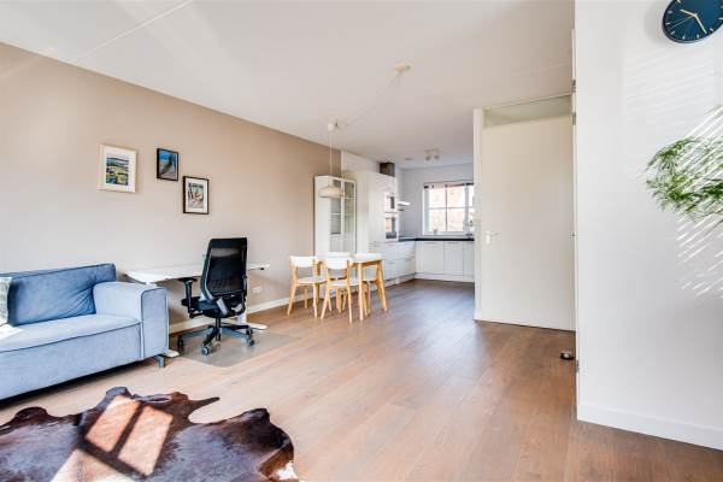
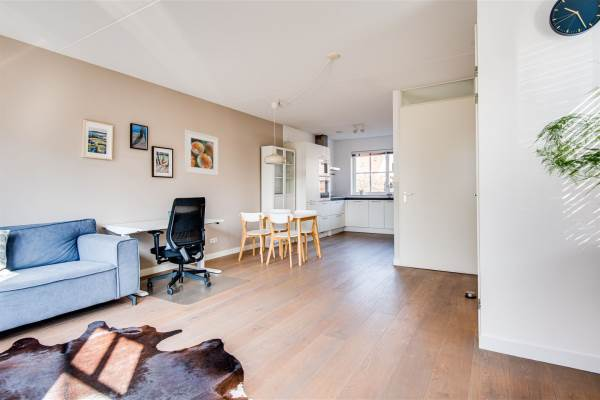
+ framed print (202, 154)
